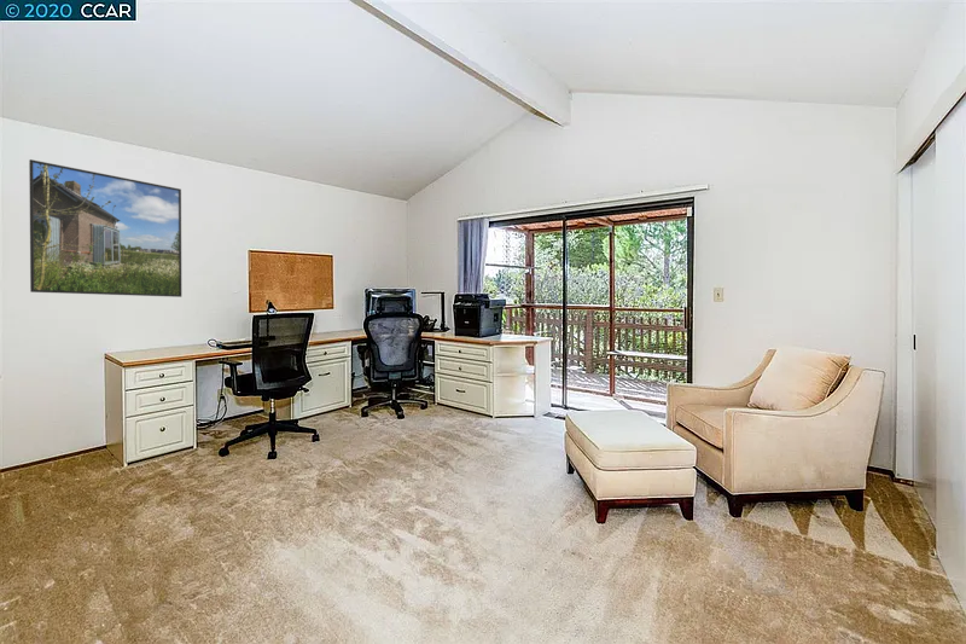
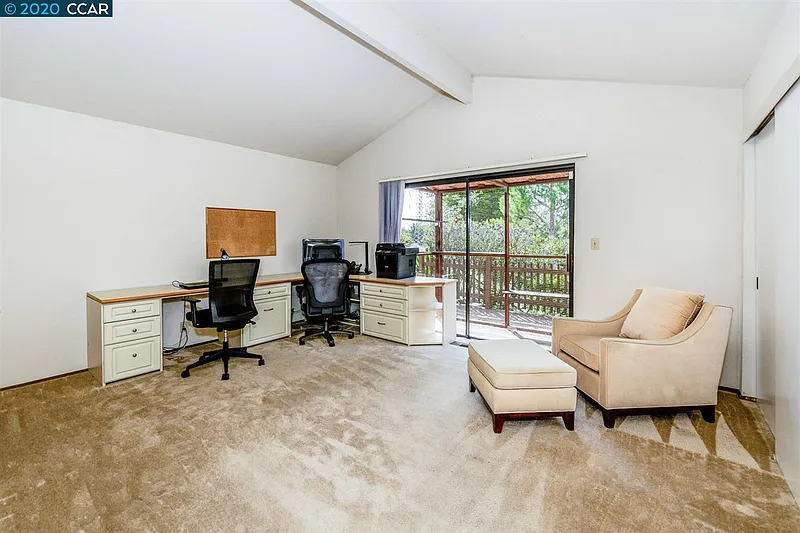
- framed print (112, 234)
